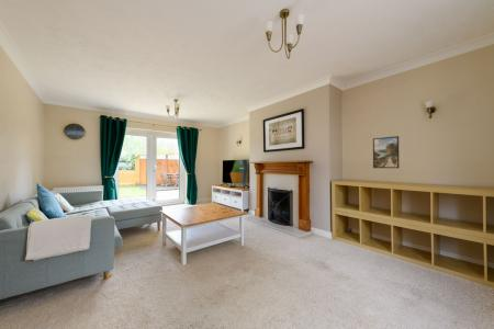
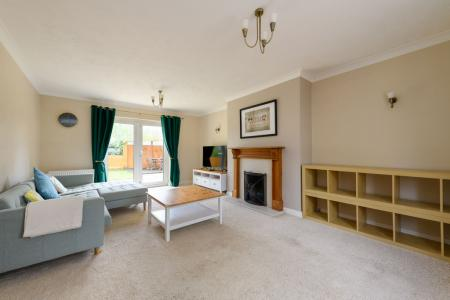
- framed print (385, 152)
